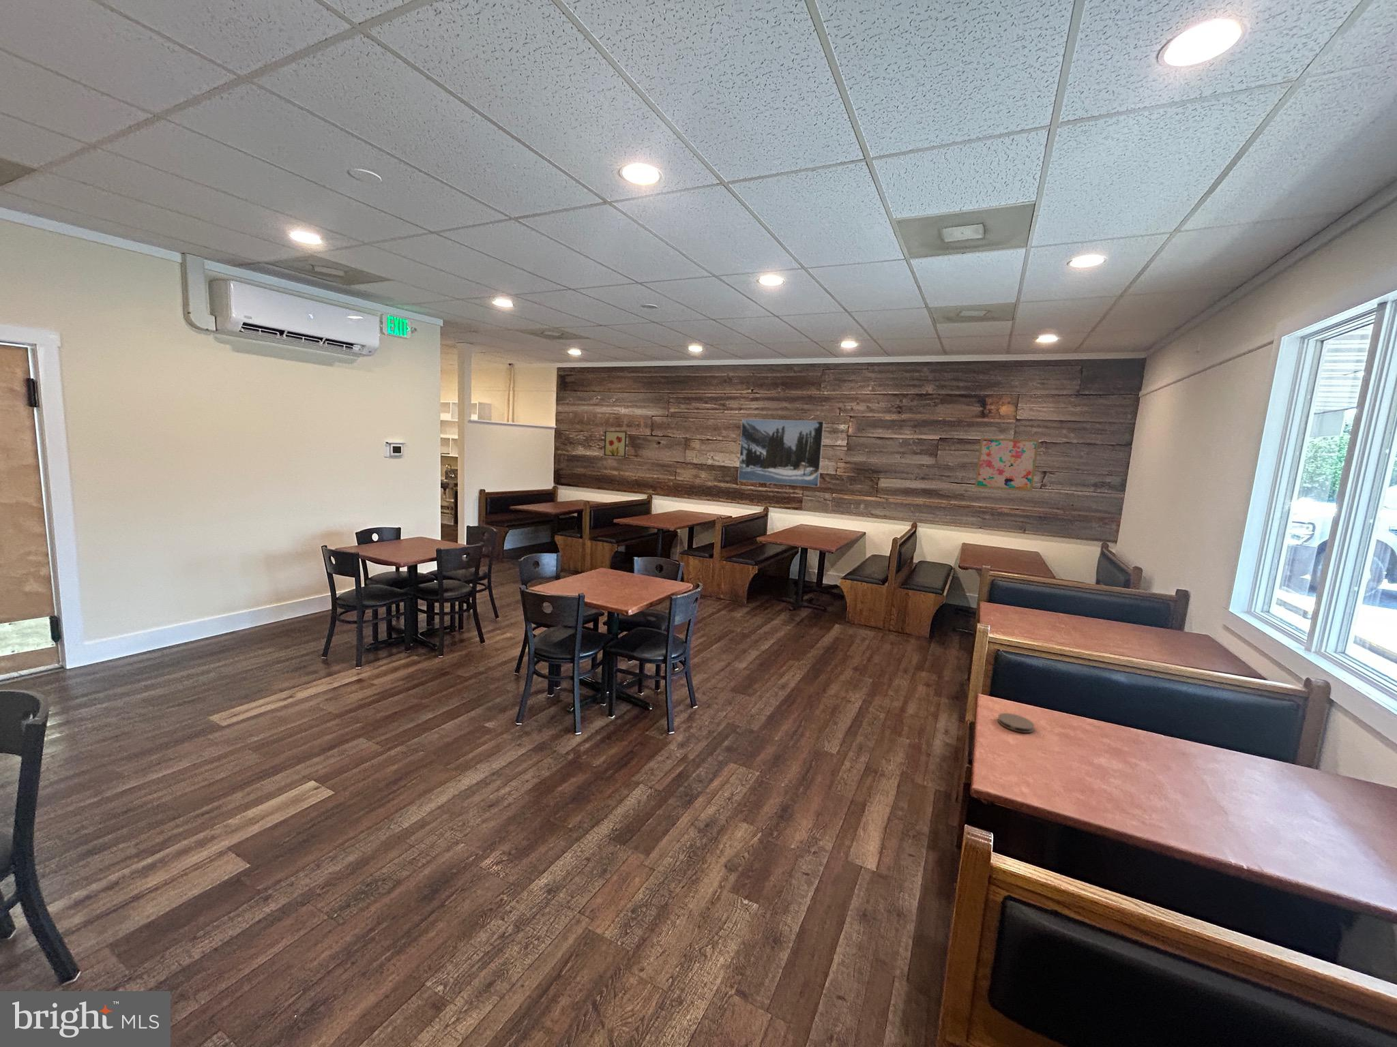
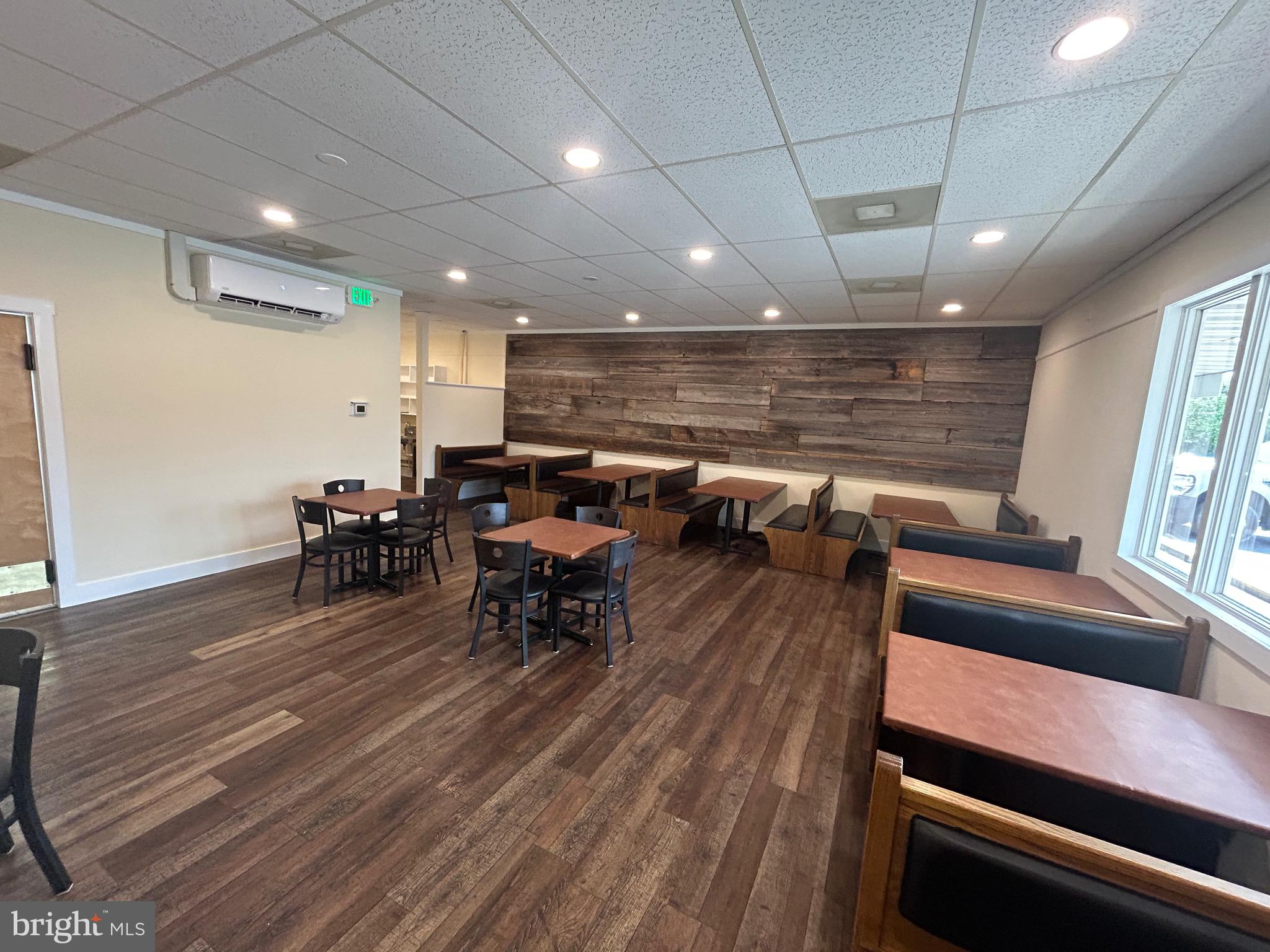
- coaster (1015, 723)
- wall art (615, 443)
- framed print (779, 452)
- wall art (1005, 464)
